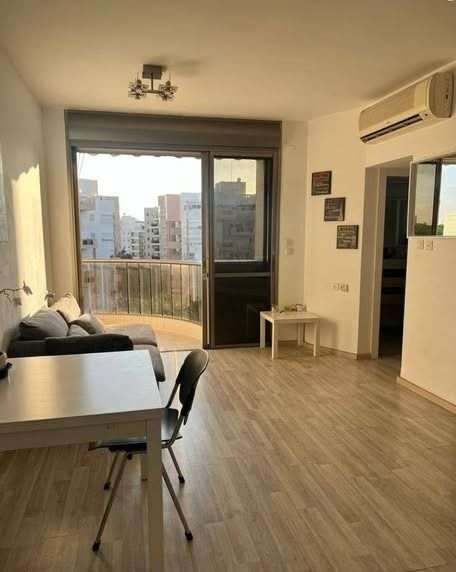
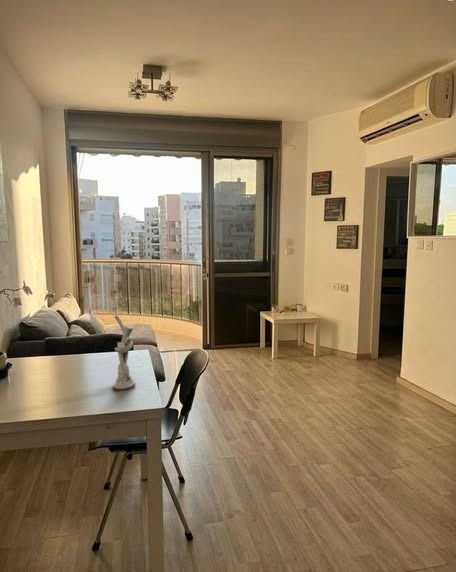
+ utensil holder (123, 350)
